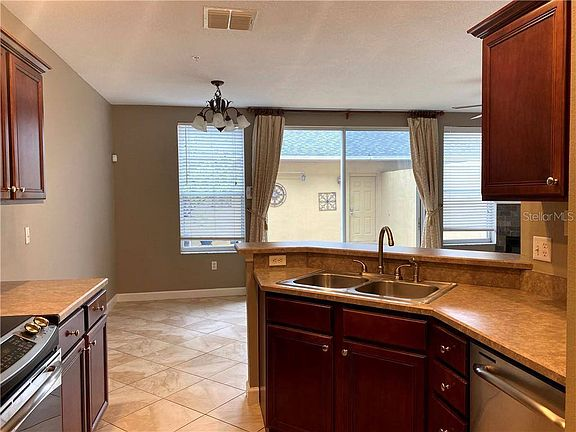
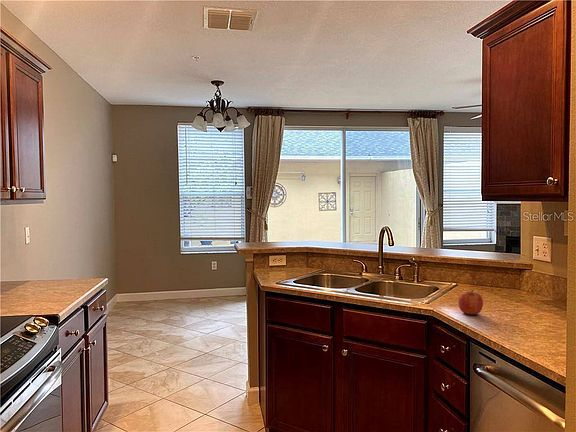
+ fruit (470, 301)
